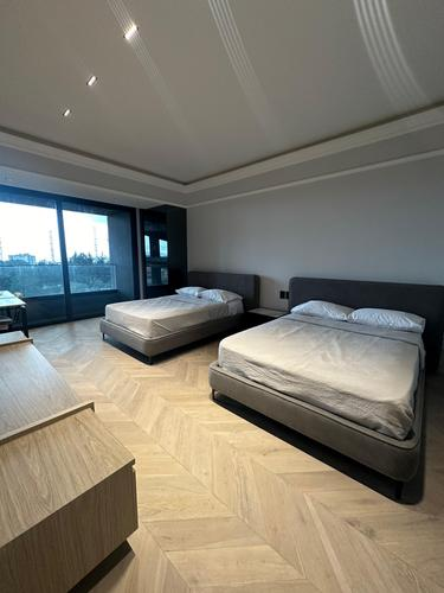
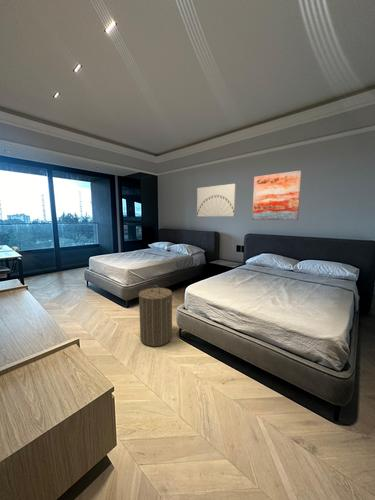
+ wall art (215, 201)
+ laundry hamper (155, 311)
+ wall art (274, 197)
